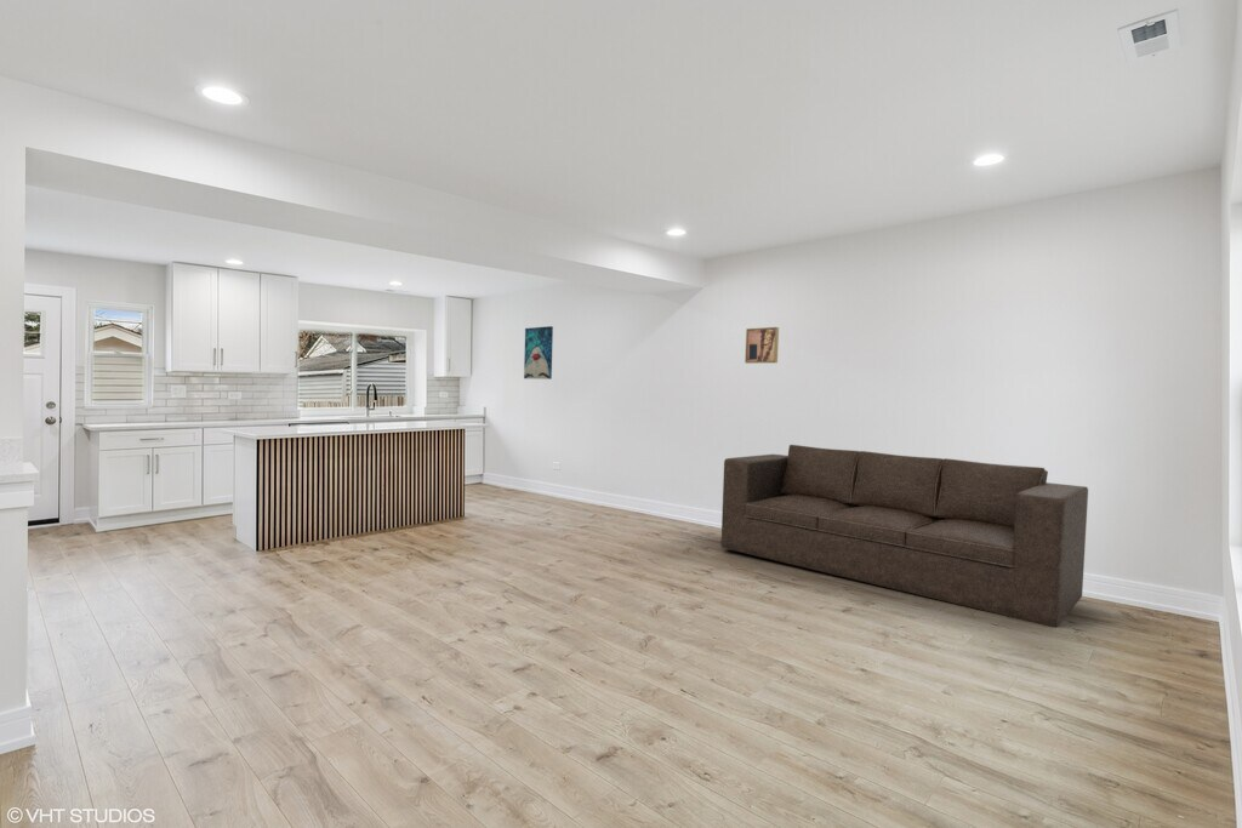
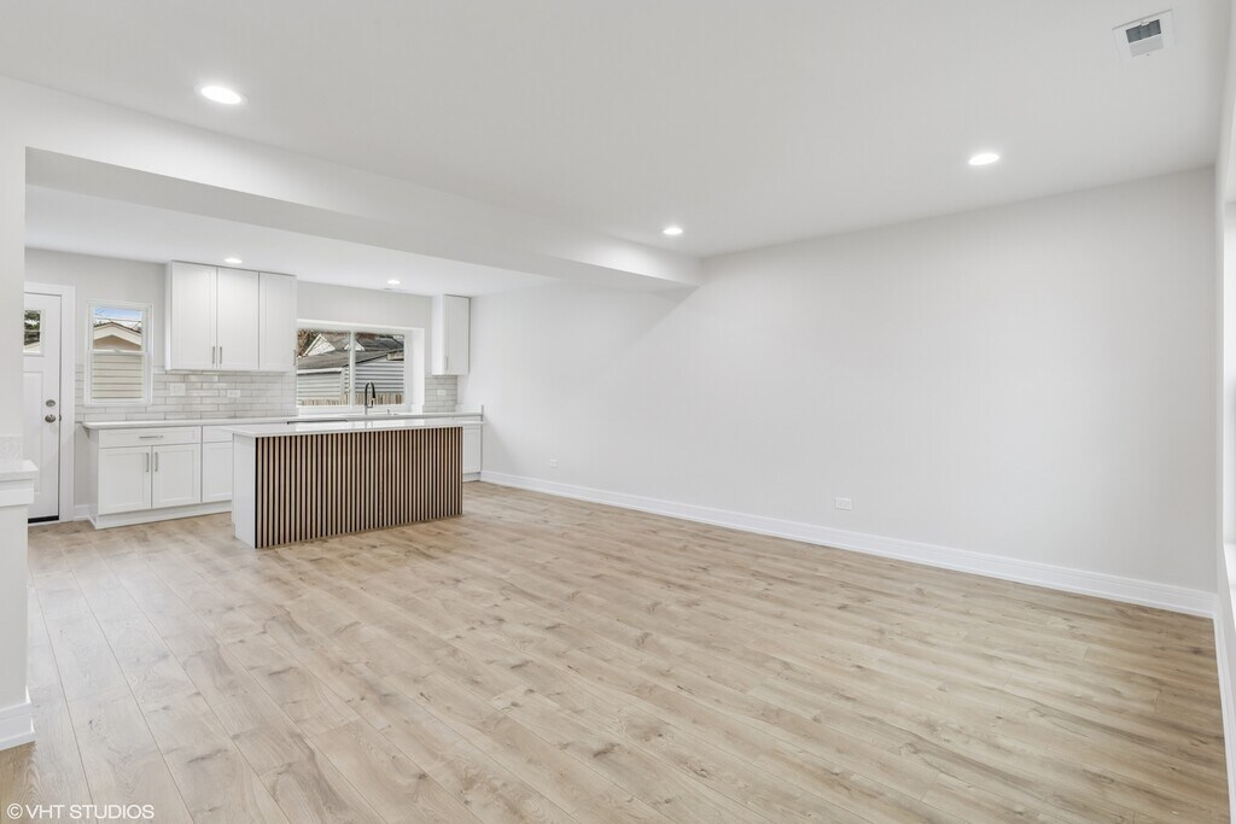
- sofa (882, 513)
- wall art (760, 346)
- wall art (537, 353)
